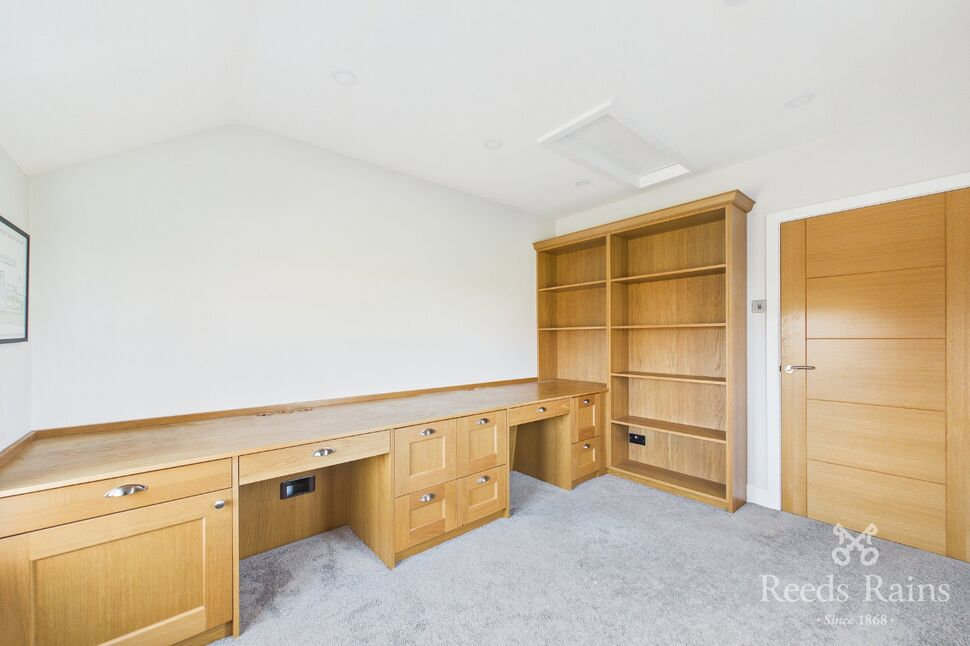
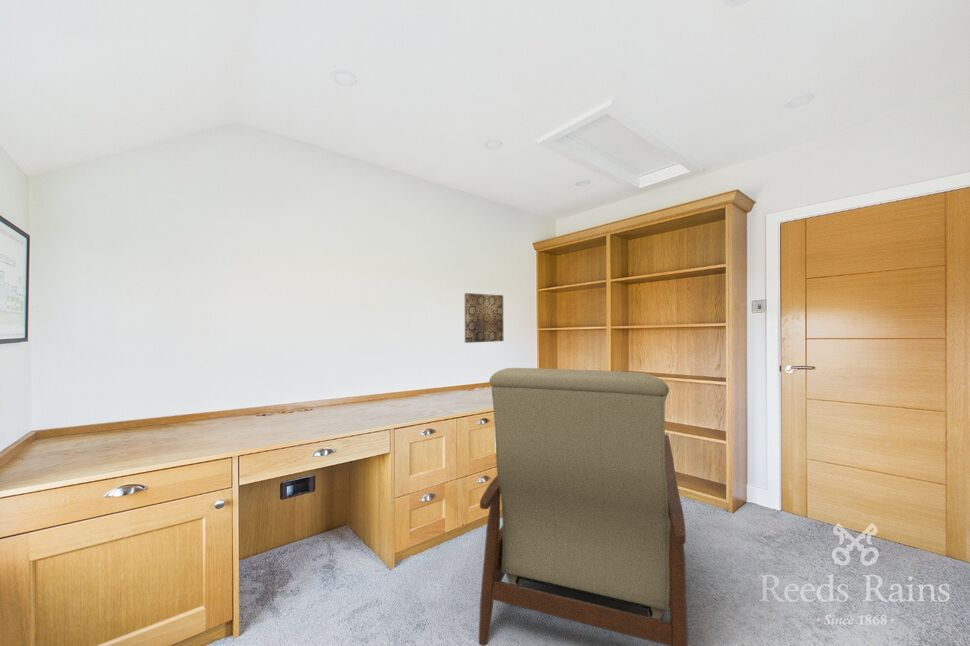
+ wall art (484, 318)
+ chair (587, 473)
